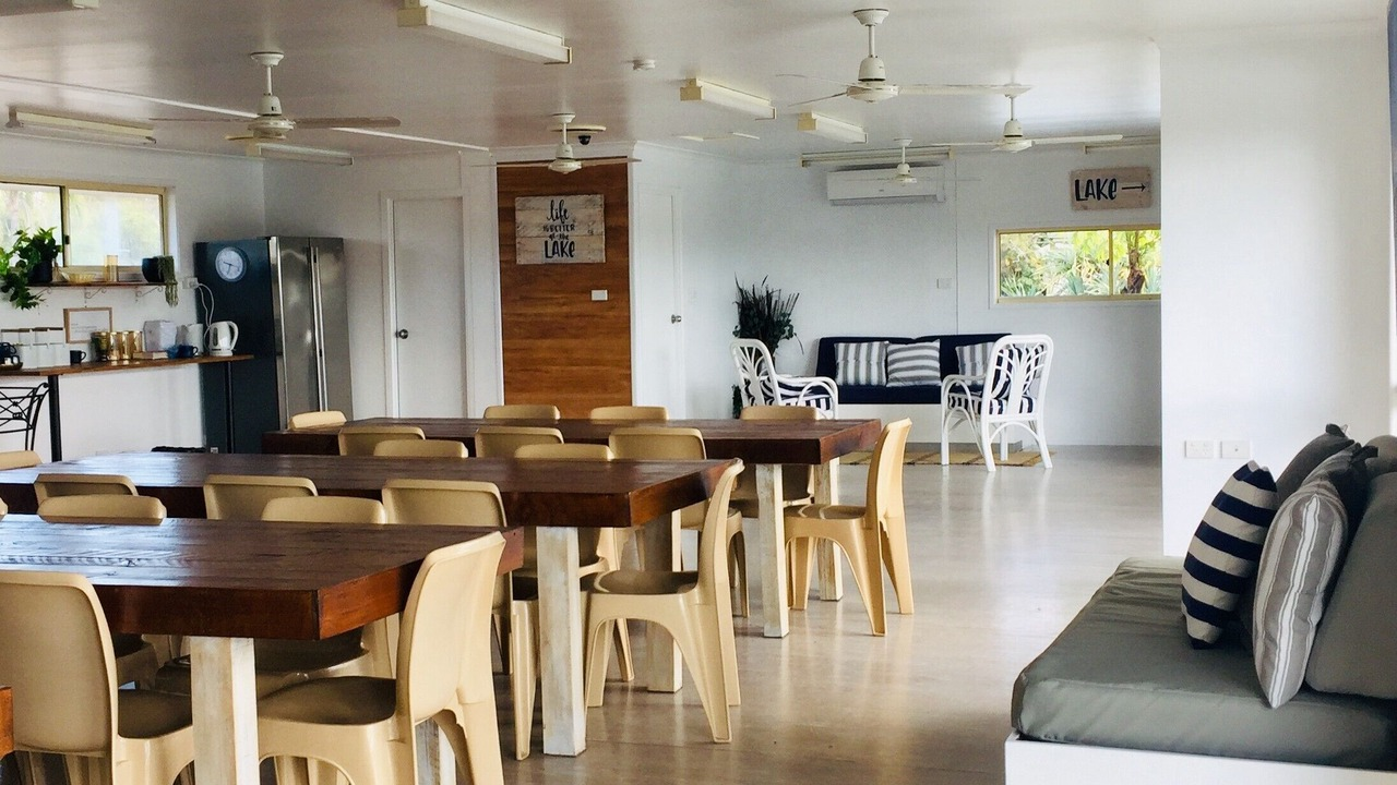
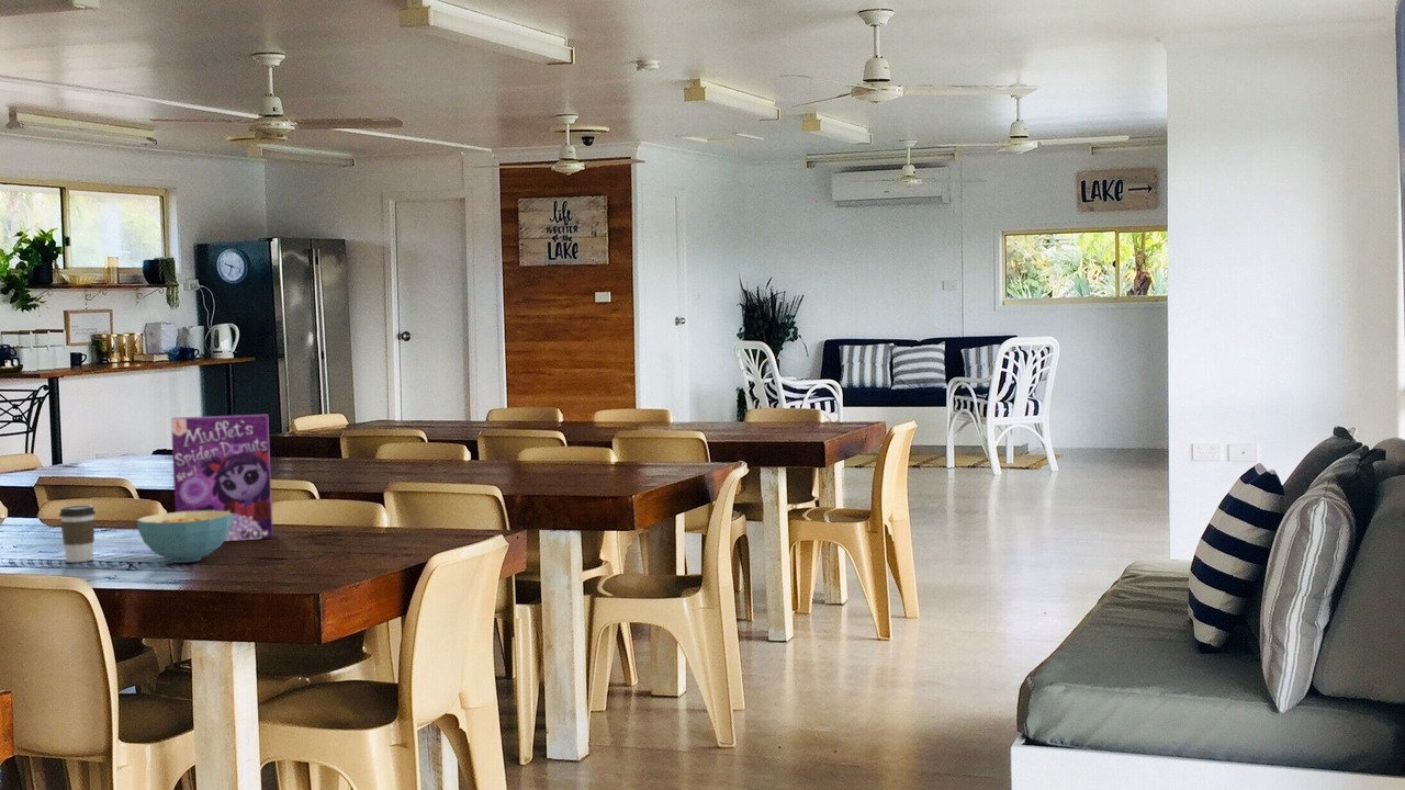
+ coffee cup (78, 533)
+ cereal box (223, 477)
+ cereal bowl (186, 538)
